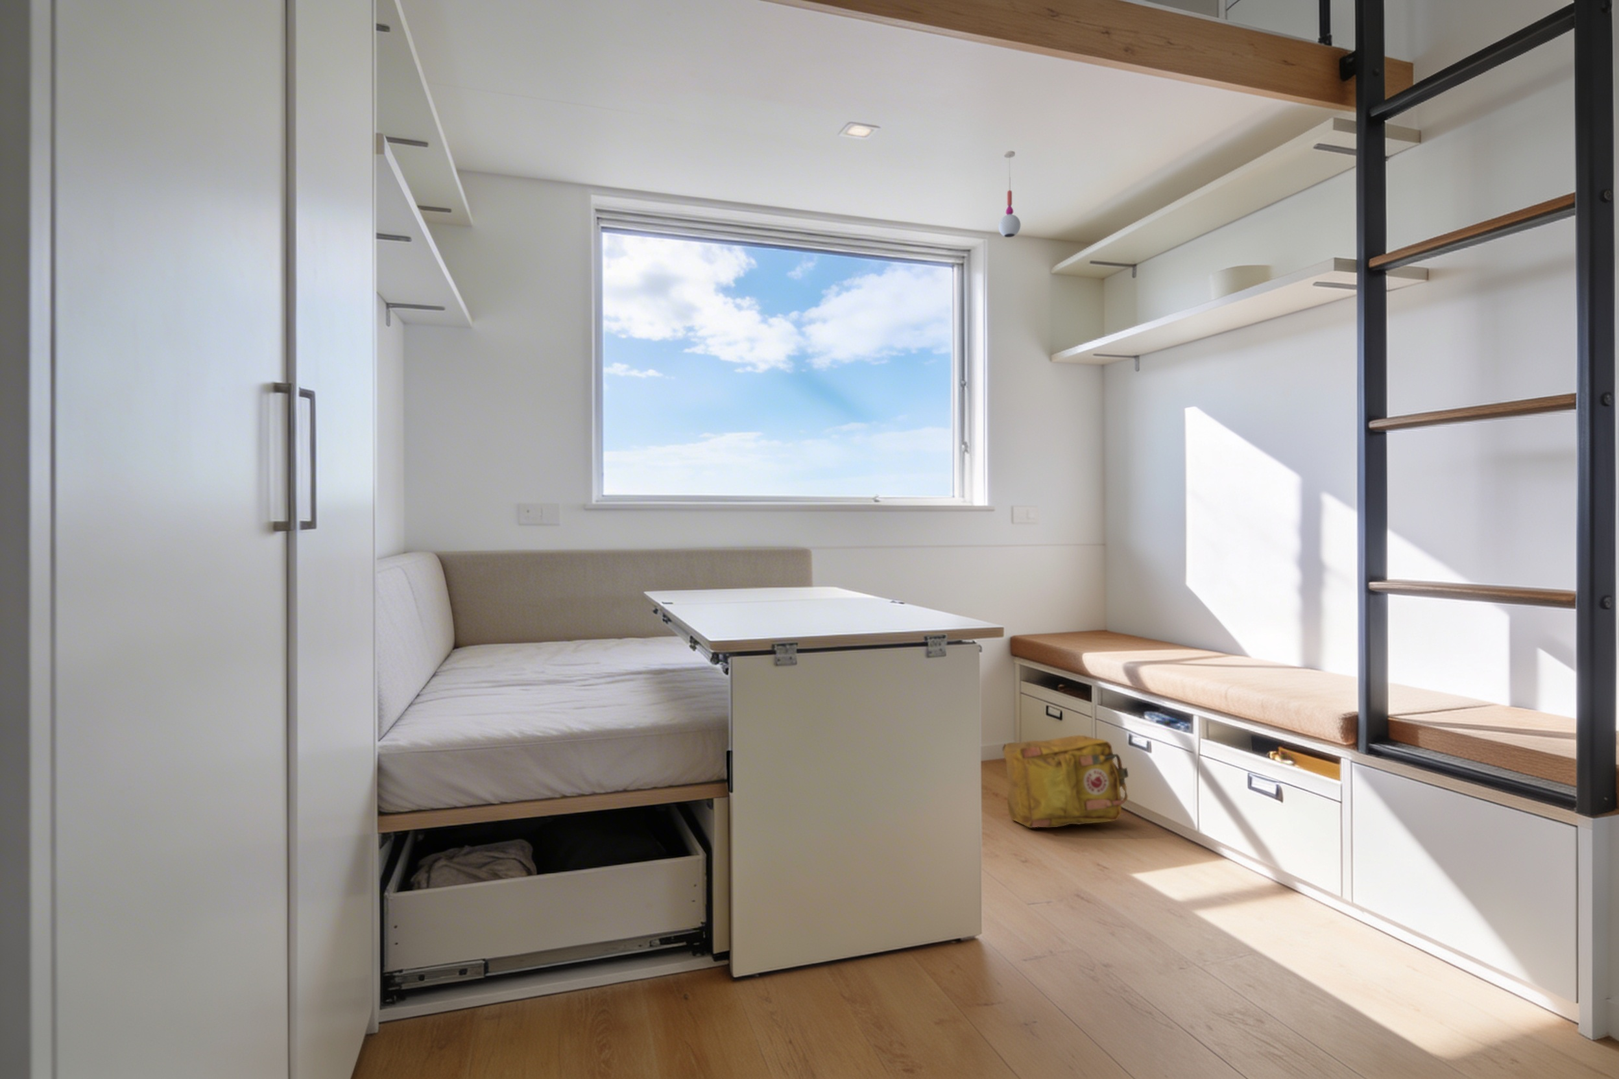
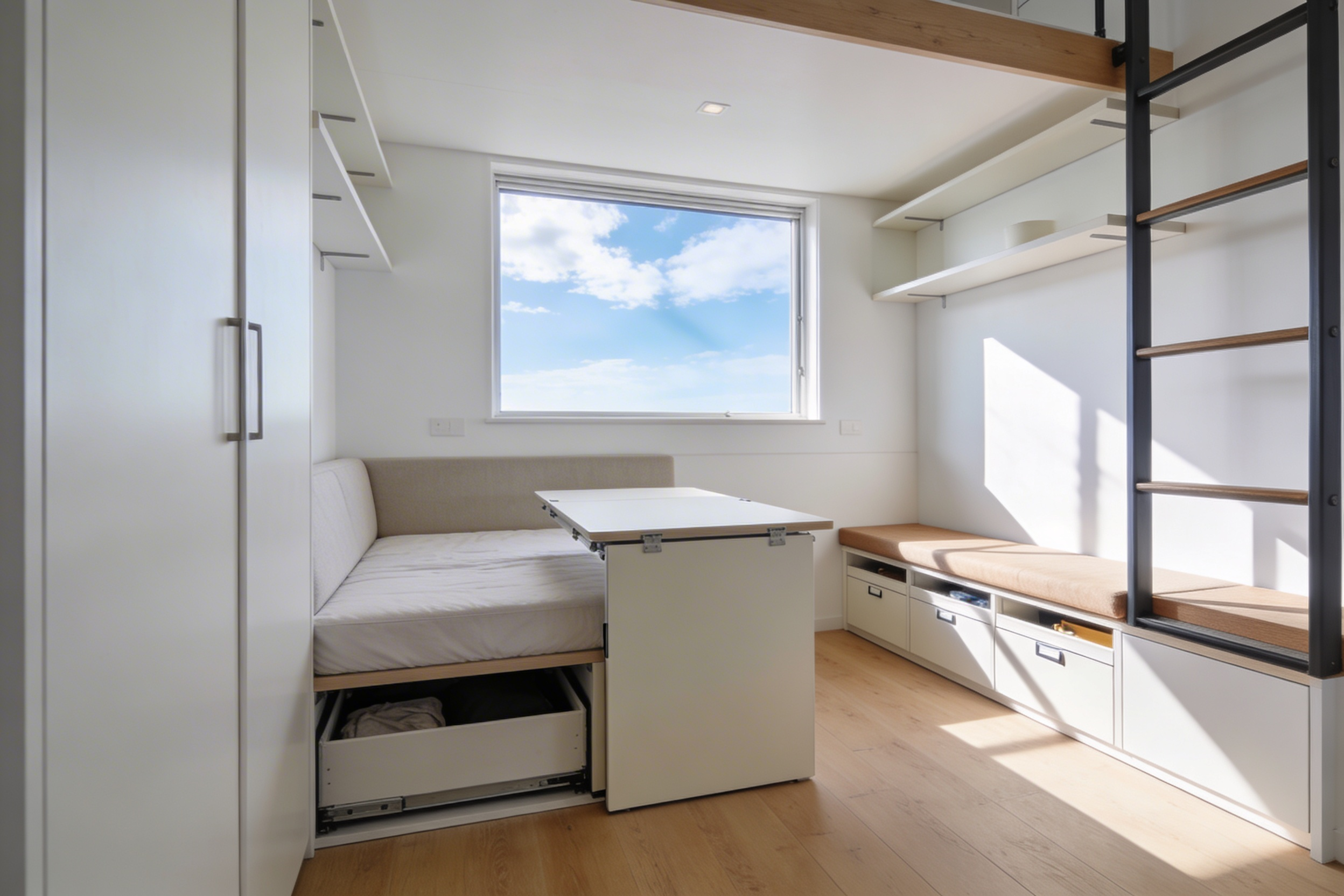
- pendant light (1009, 194)
- backpack (1067, 779)
